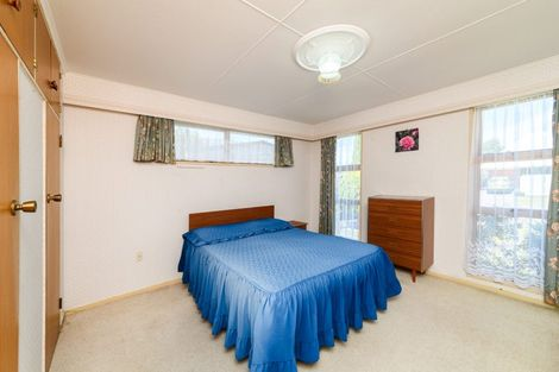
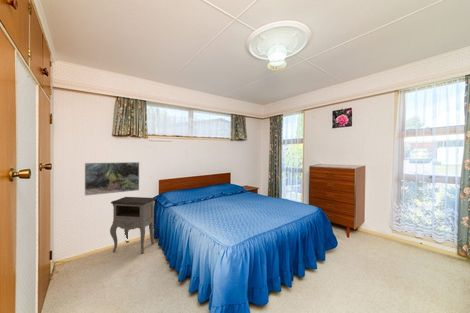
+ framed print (113, 177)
+ nightstand (133, 223)
